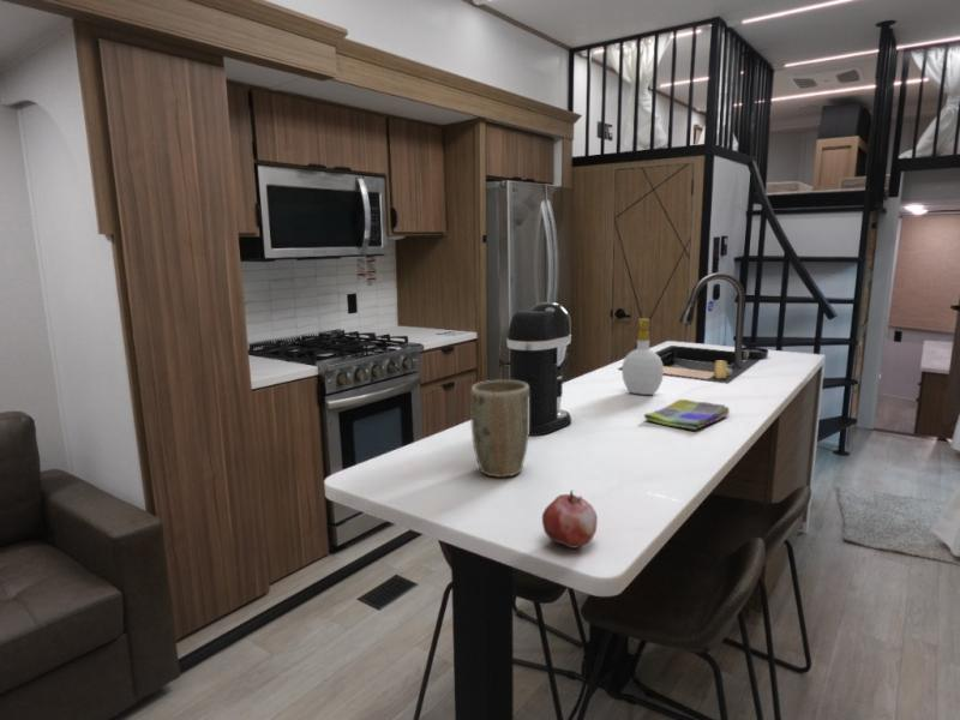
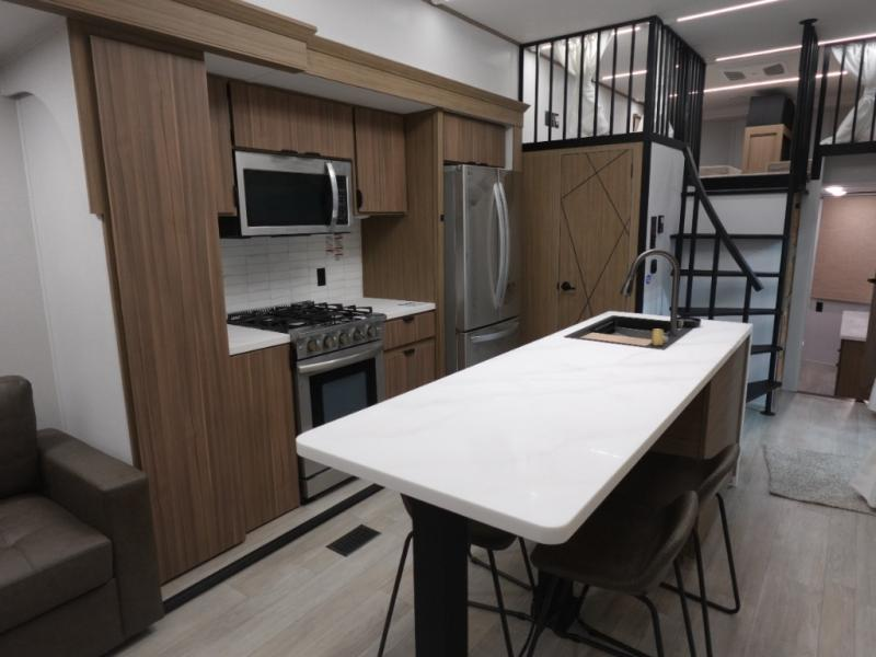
- plant pot (500, 428)
- soap bottle (642, 356)
- dish towel (686, 413)
- fruit (569, 515)
- coffee maker (539, 365)
